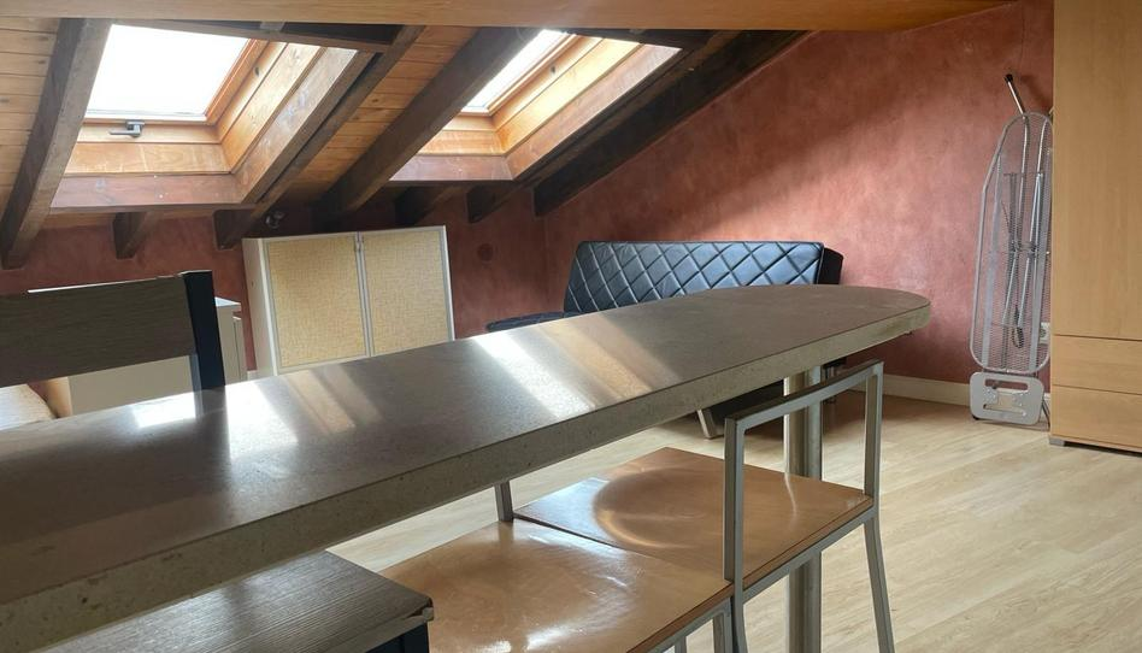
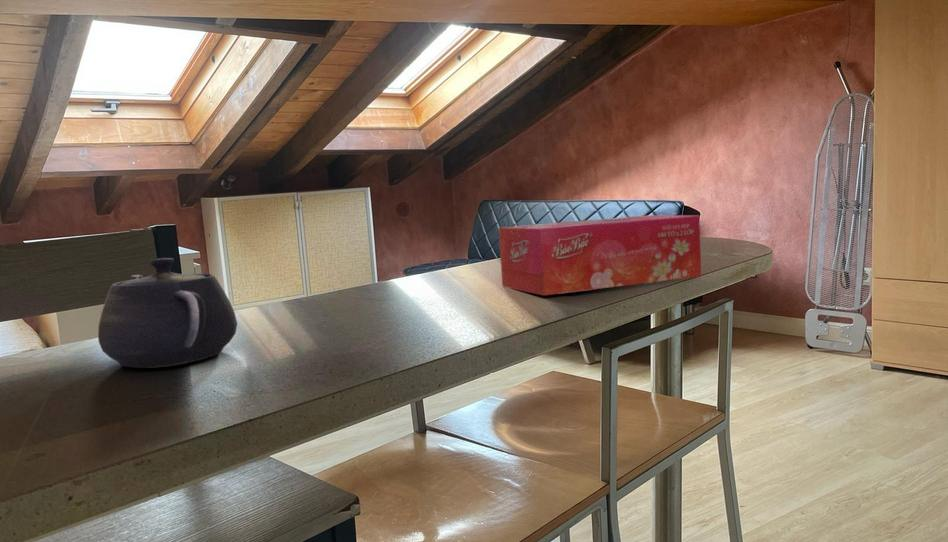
+ tissue box (599, 251)
+ teapot (164, 308)
